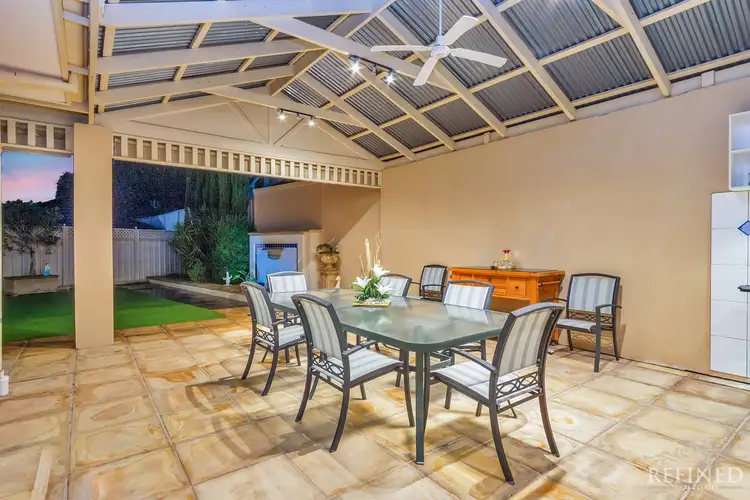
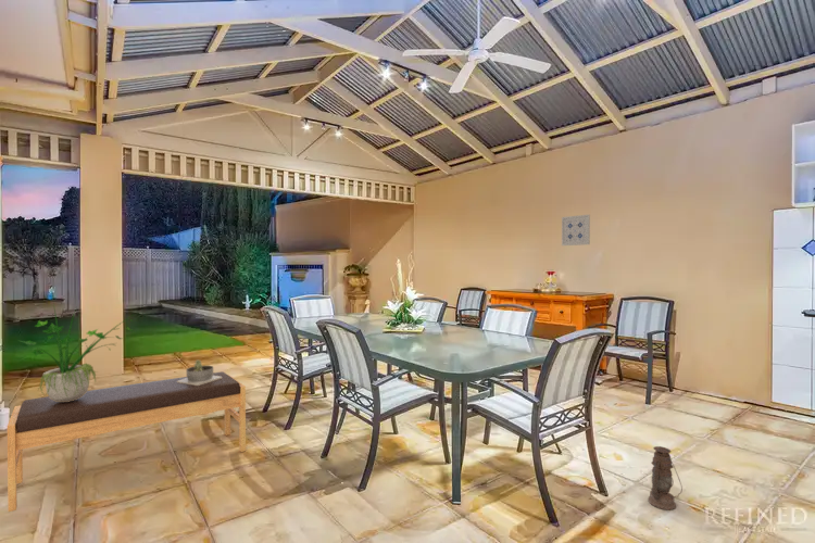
+ bench (139, 426)
+ potted plant (87, 348)
+ wall art (575, 230)
+ lantern (663, 476)
+ succulent planter (199, 369)
